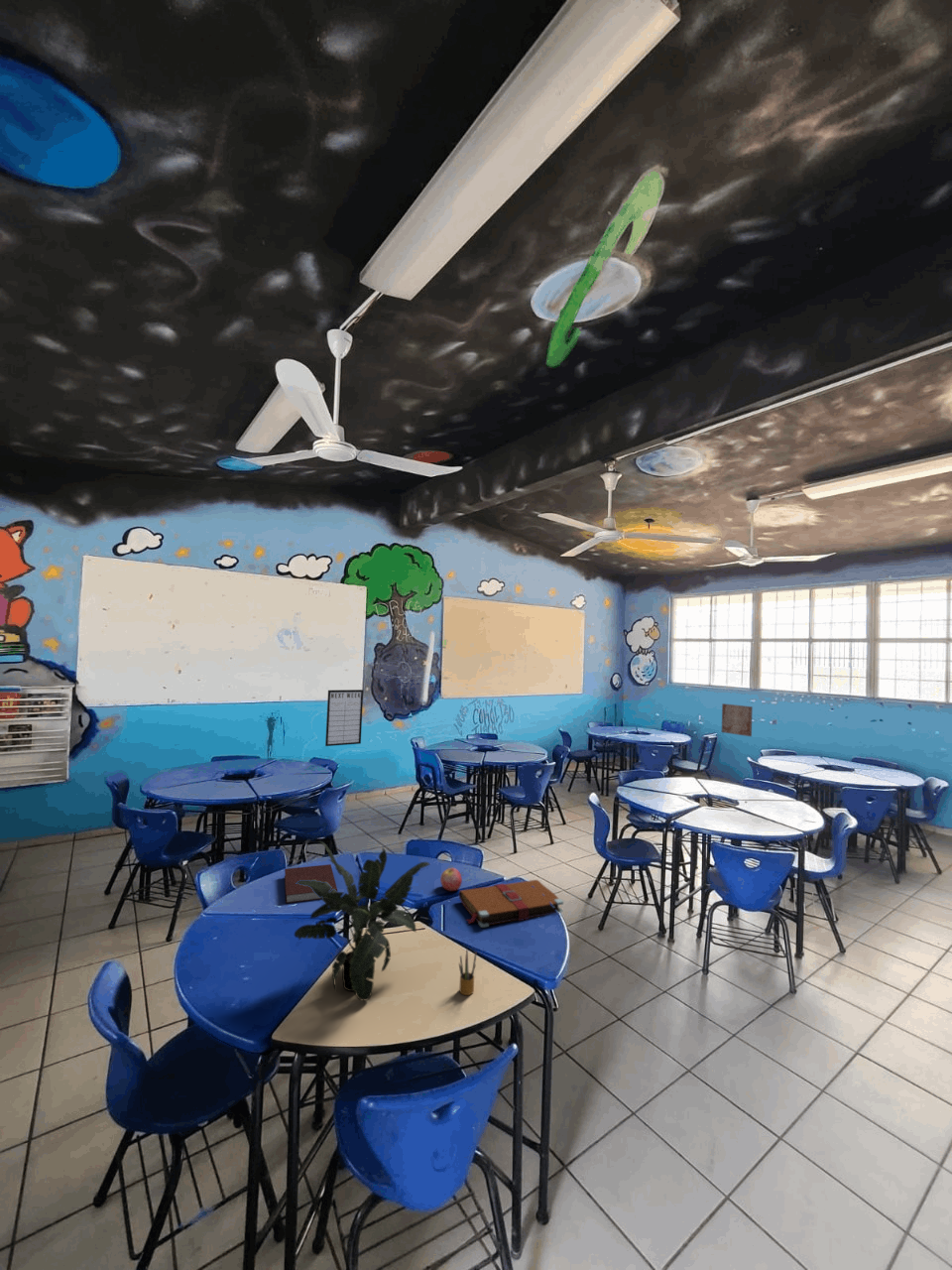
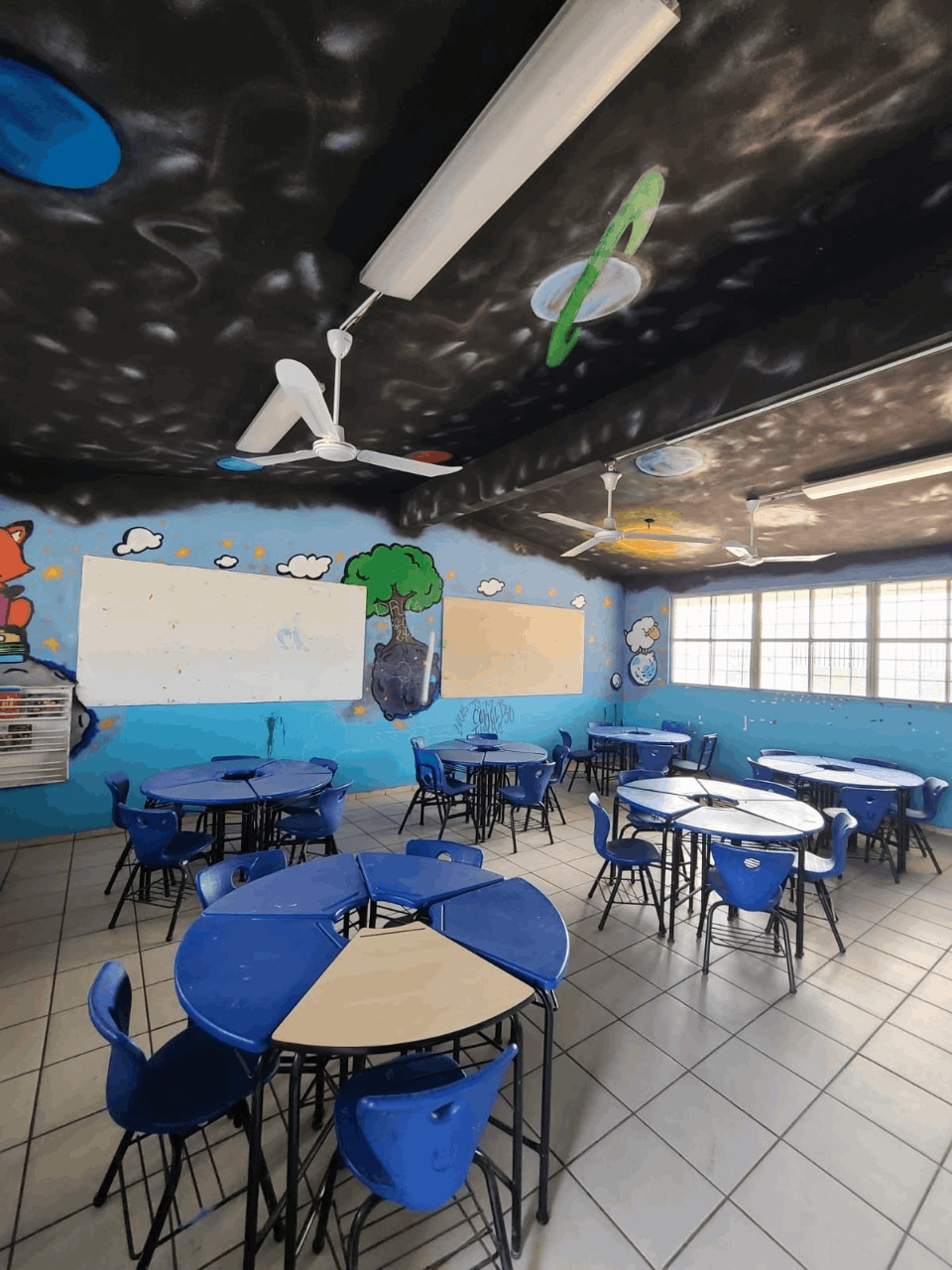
- notebook (310, 880)
- book (506, 900)
- apple (450, 878)
- potted plant (355, 910)
- pencil box (468, 972)
- wall art (736, 719)
- writing board (344, 717)
